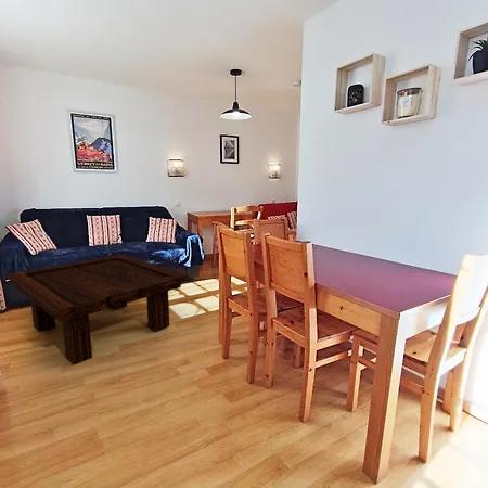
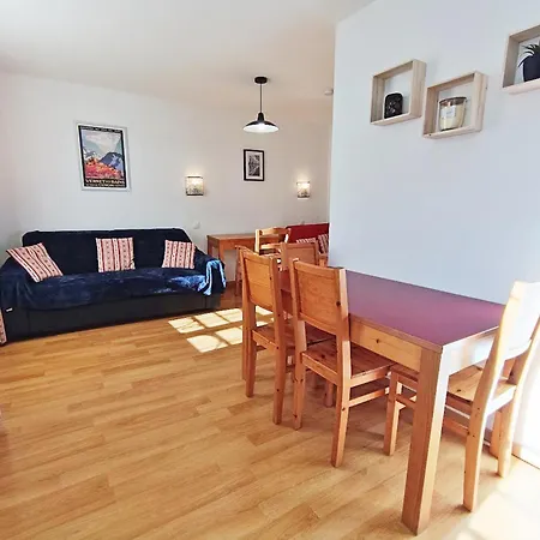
- coffee table (99, 301)
